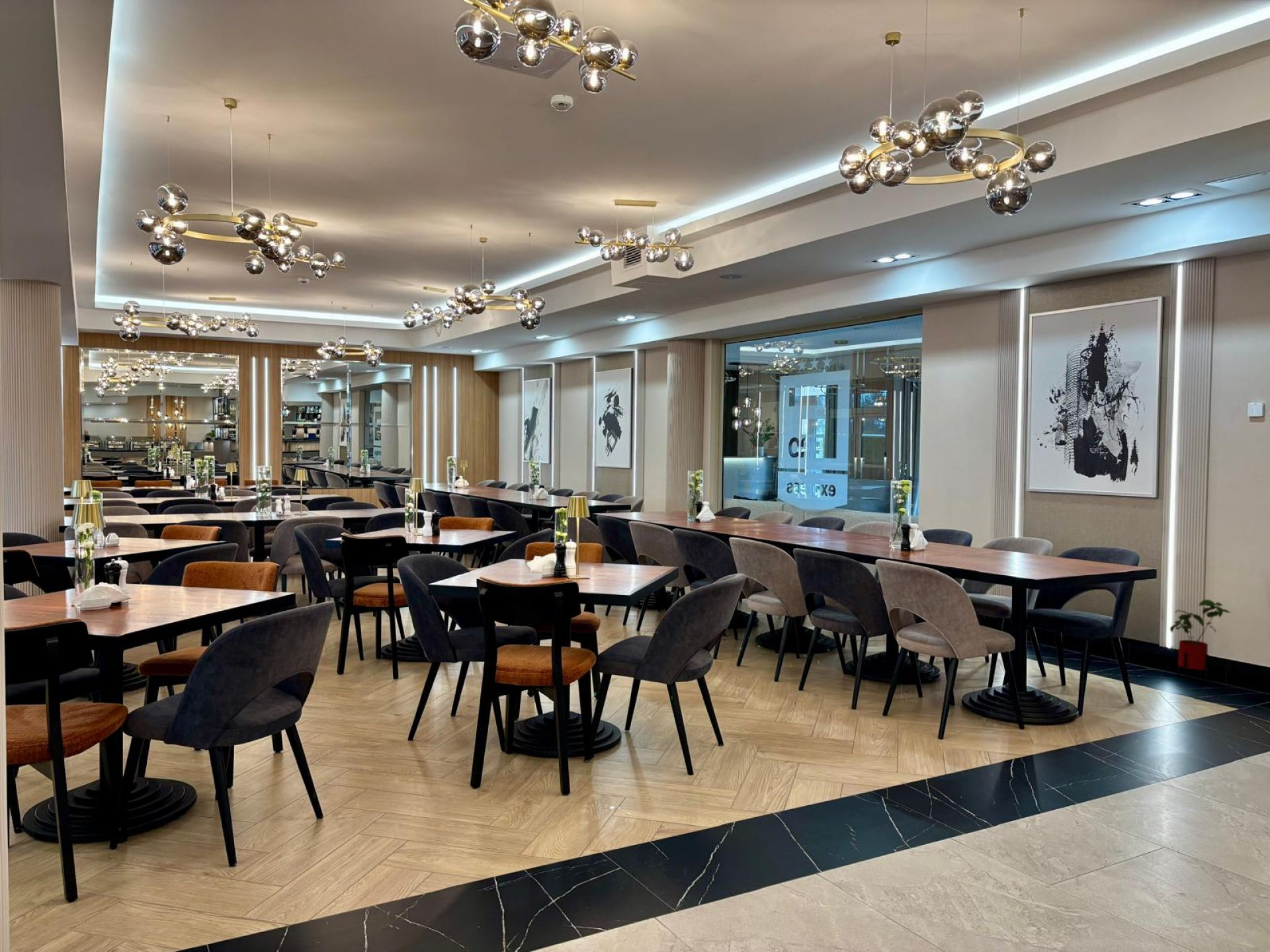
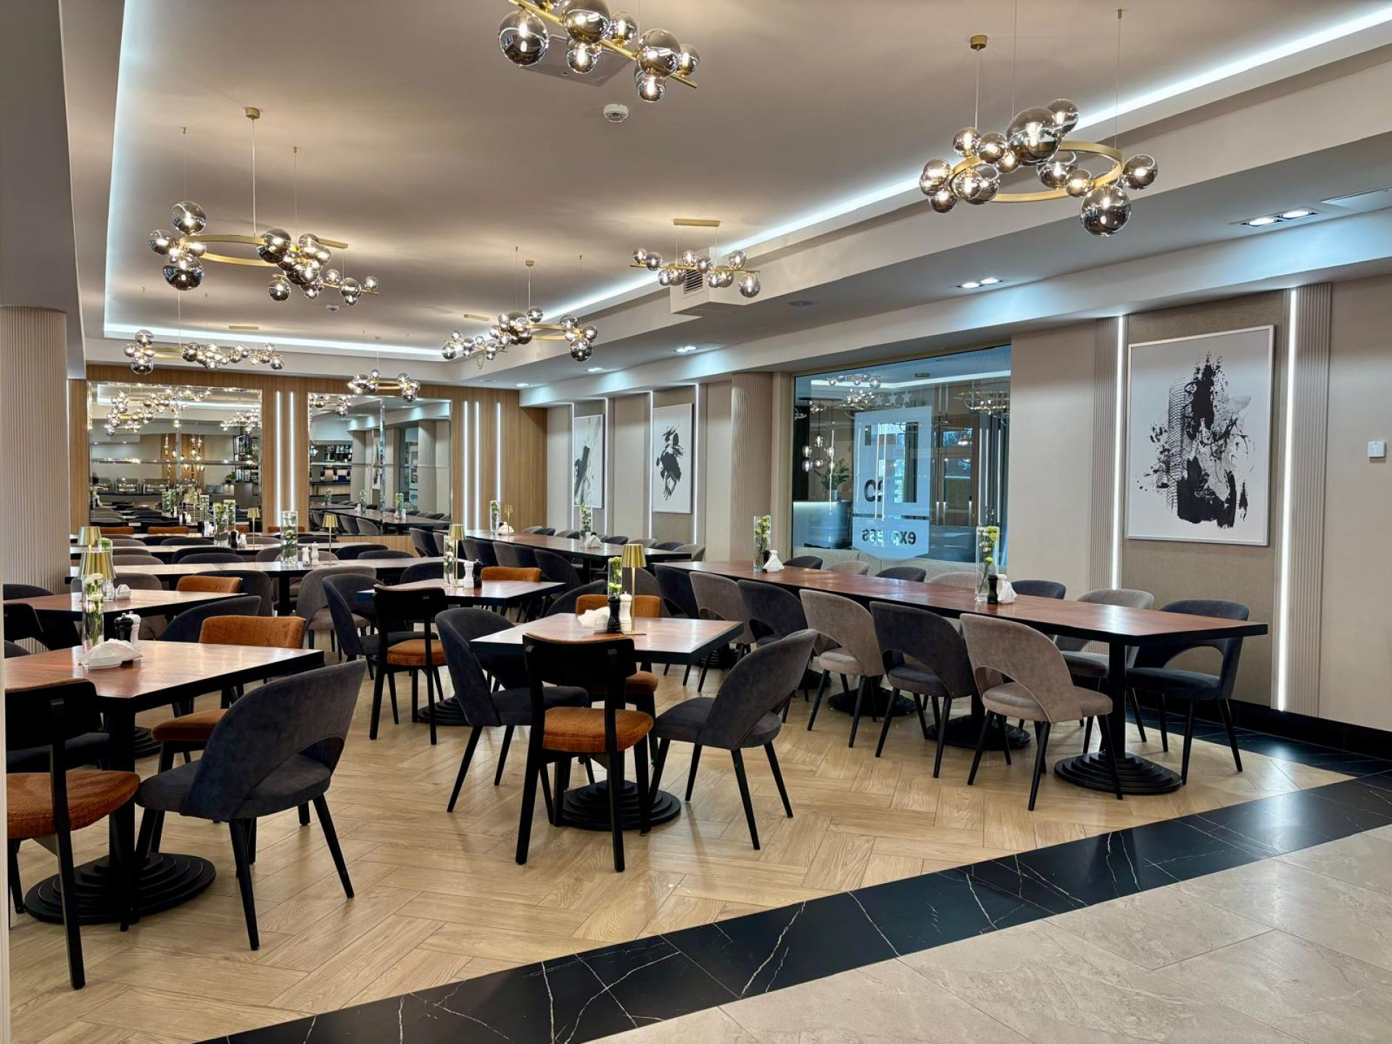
- house plant (1194, 638)
